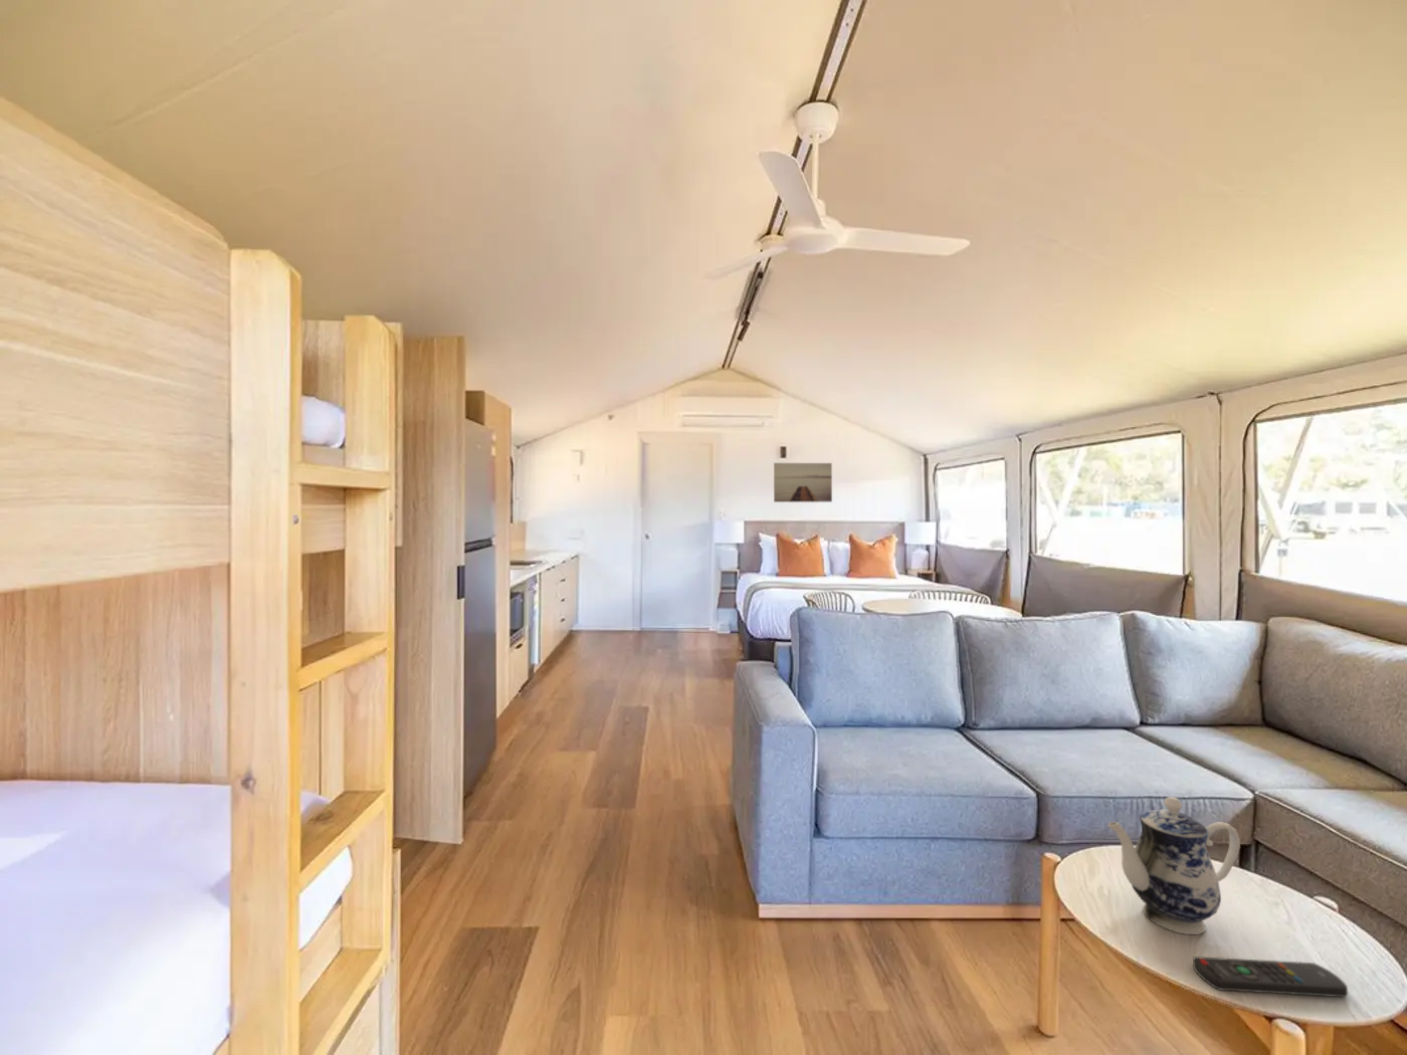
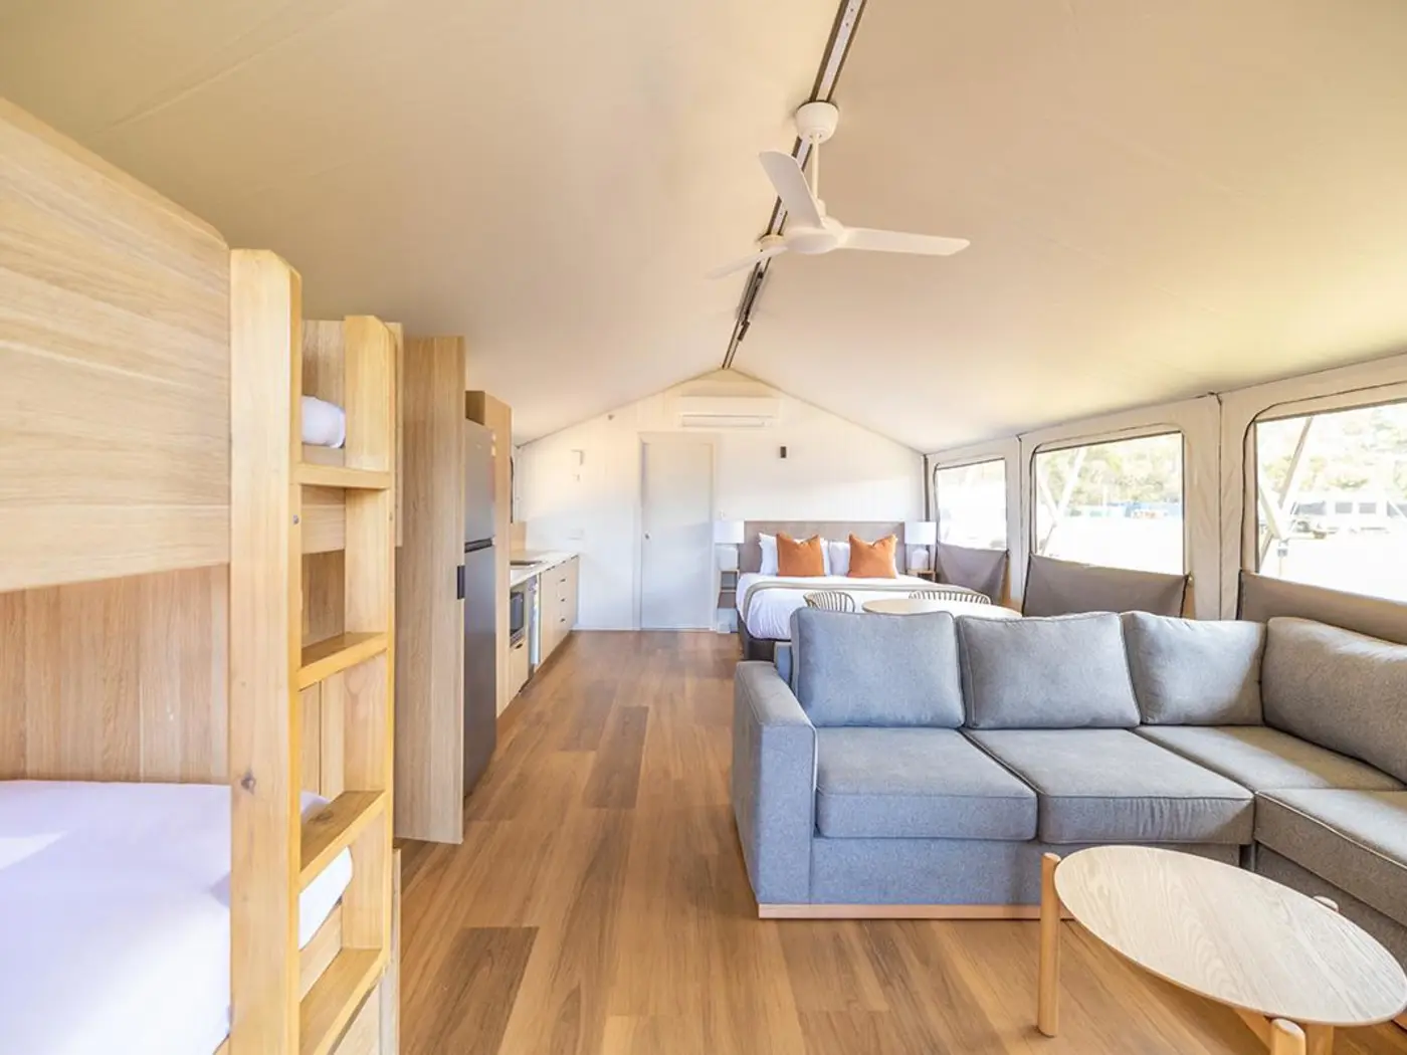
- wall art (802, 482)
- teapot (1173, 858)
- remote control (1267, 975)
